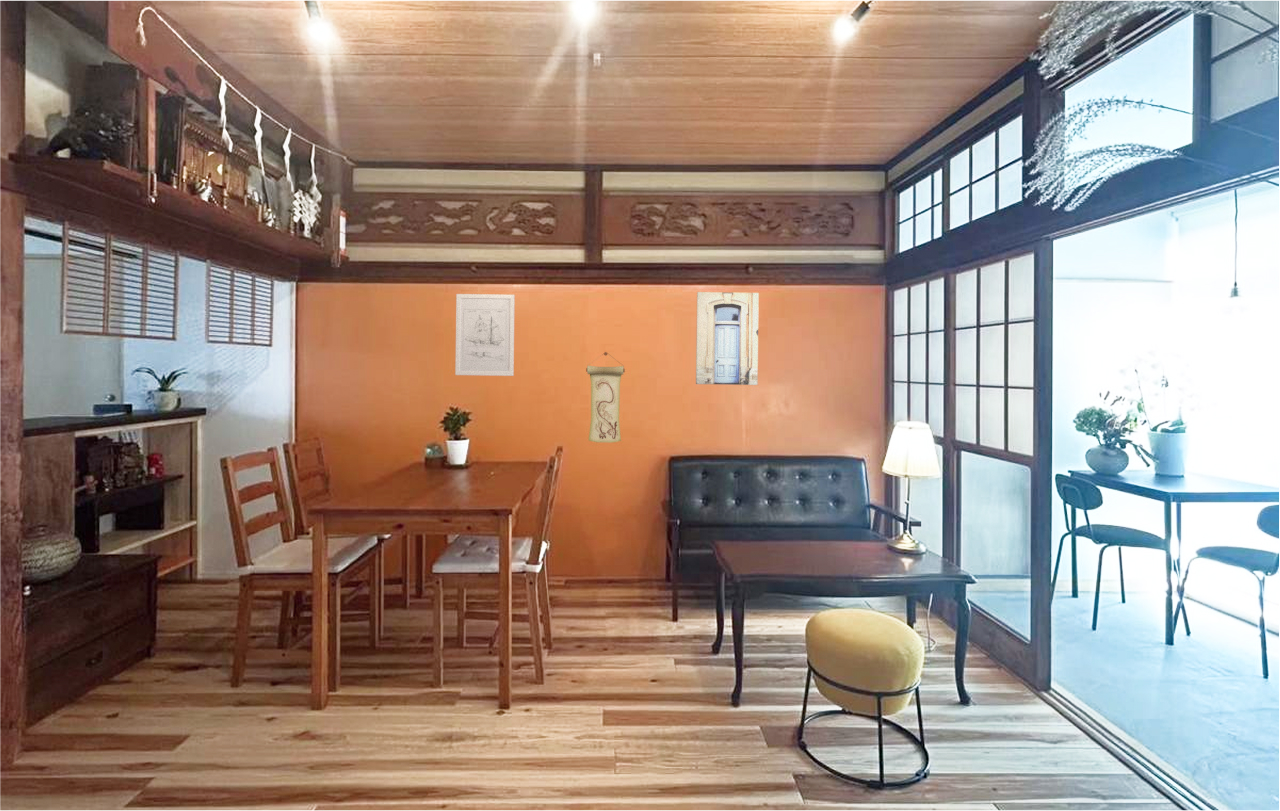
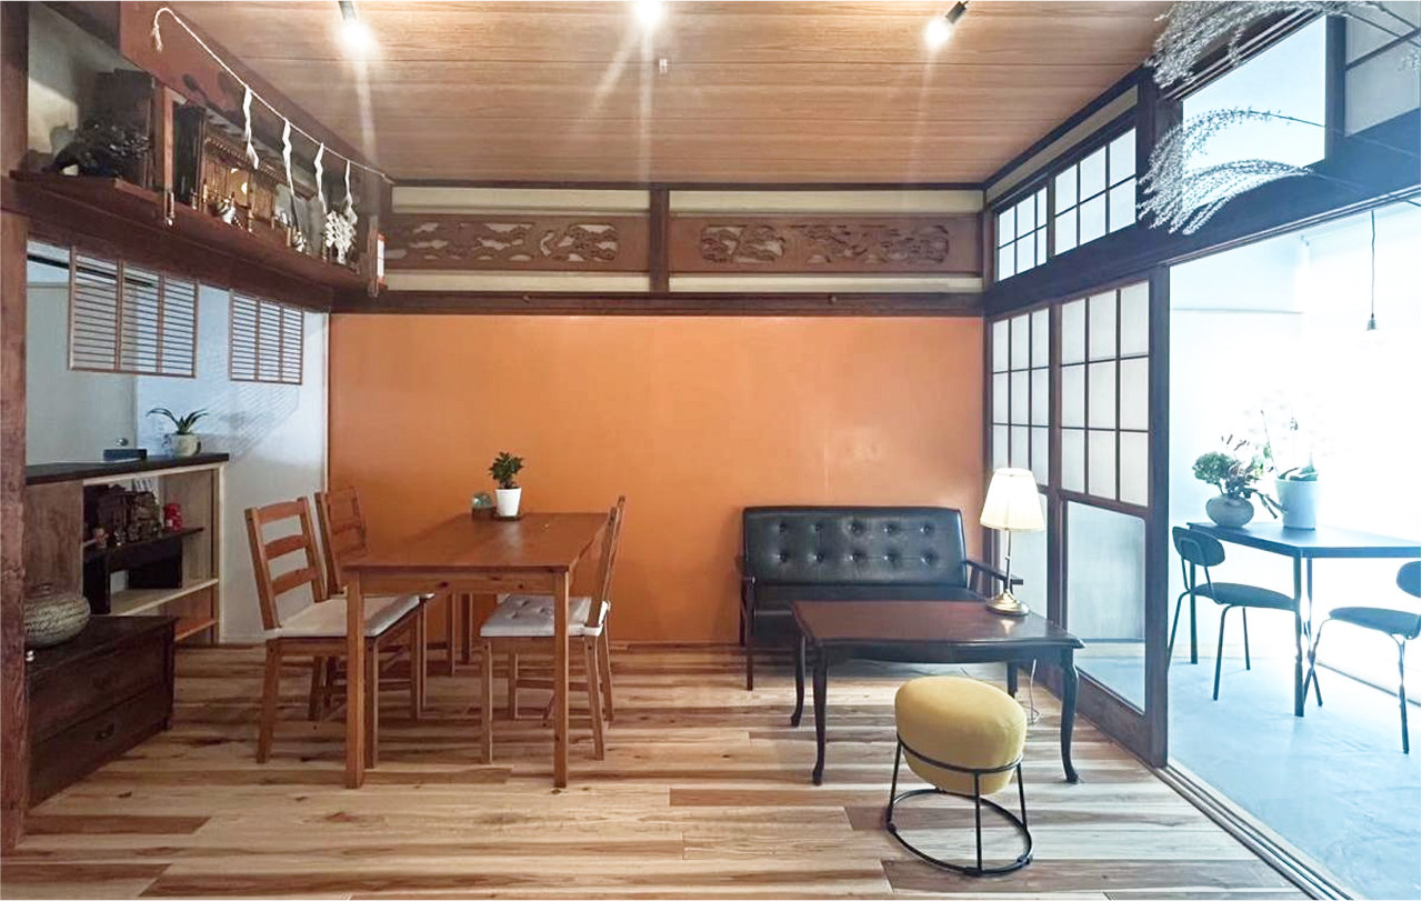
- wall art (727, 338)
- wall art (485, 334)
- wall scroll (605, 397)
